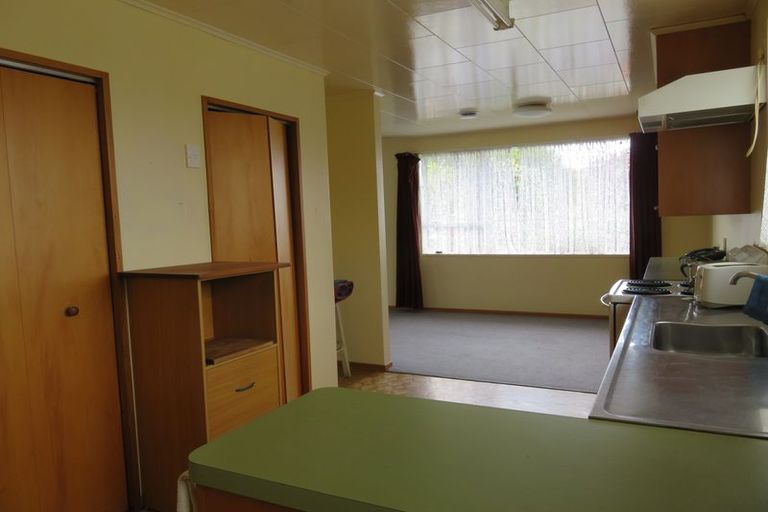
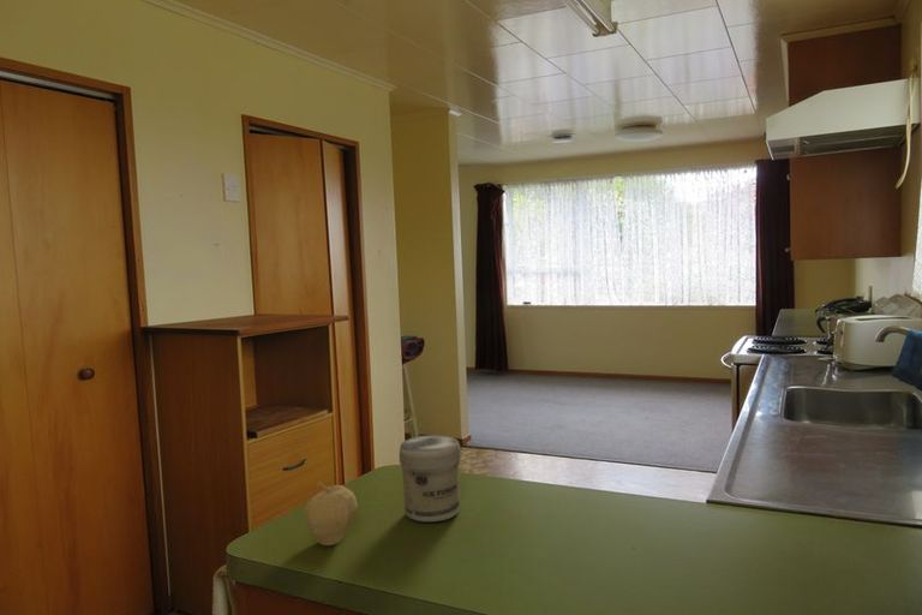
+ jar (431, 477)
+ fruit (330, 508)
